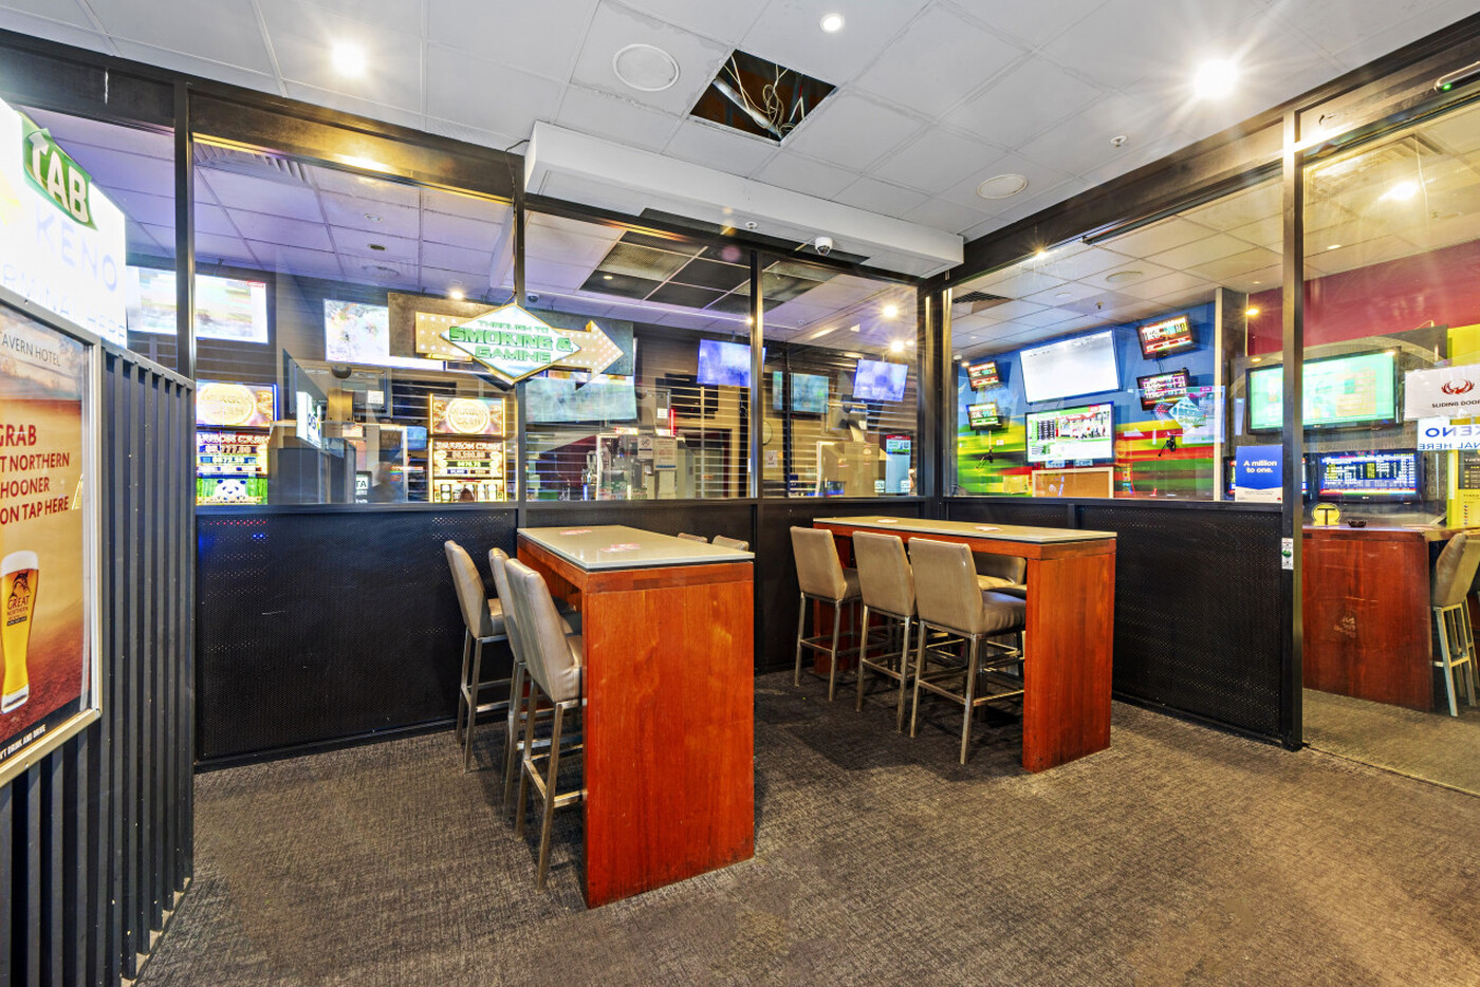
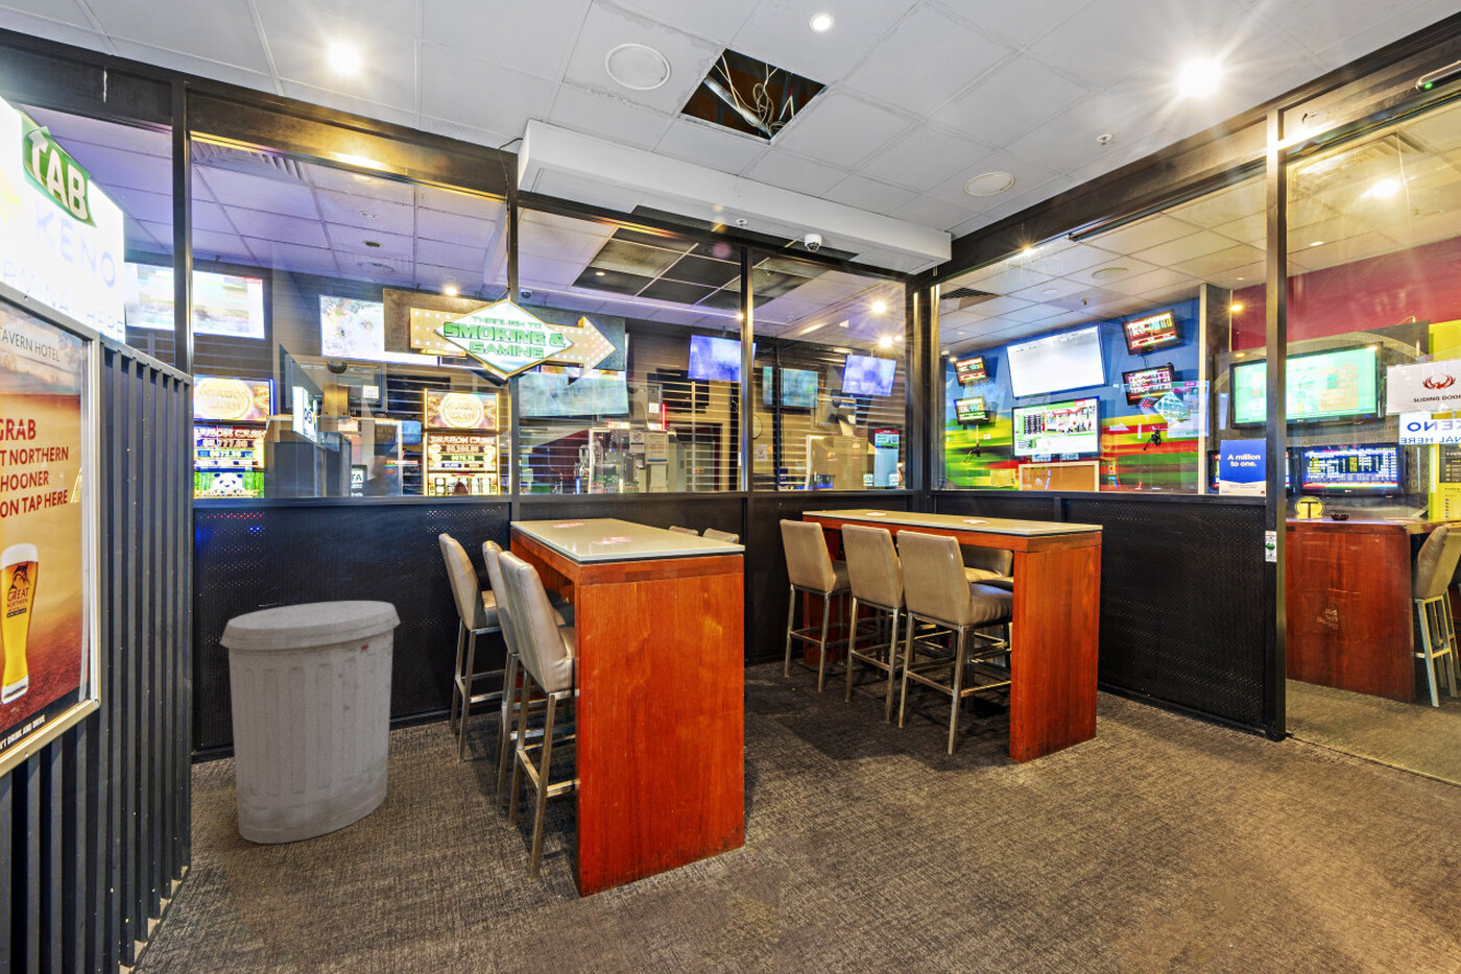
+ trash can (317, 707)
